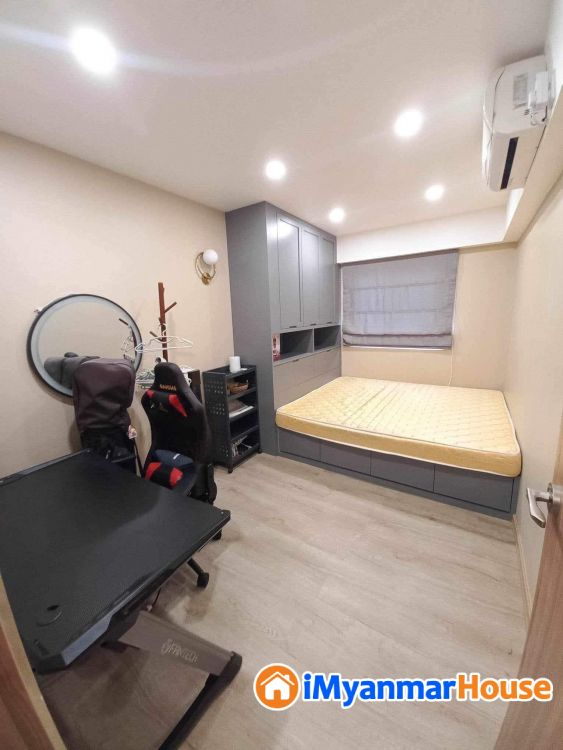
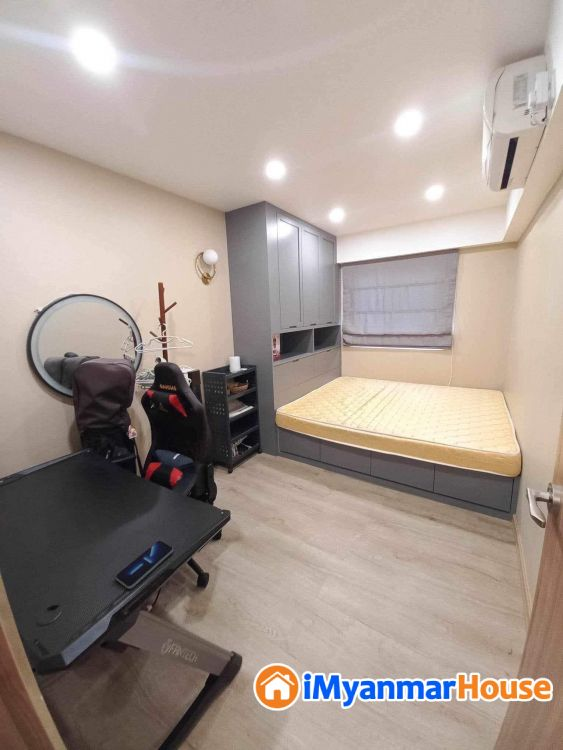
+ smartphone (146, 562)
